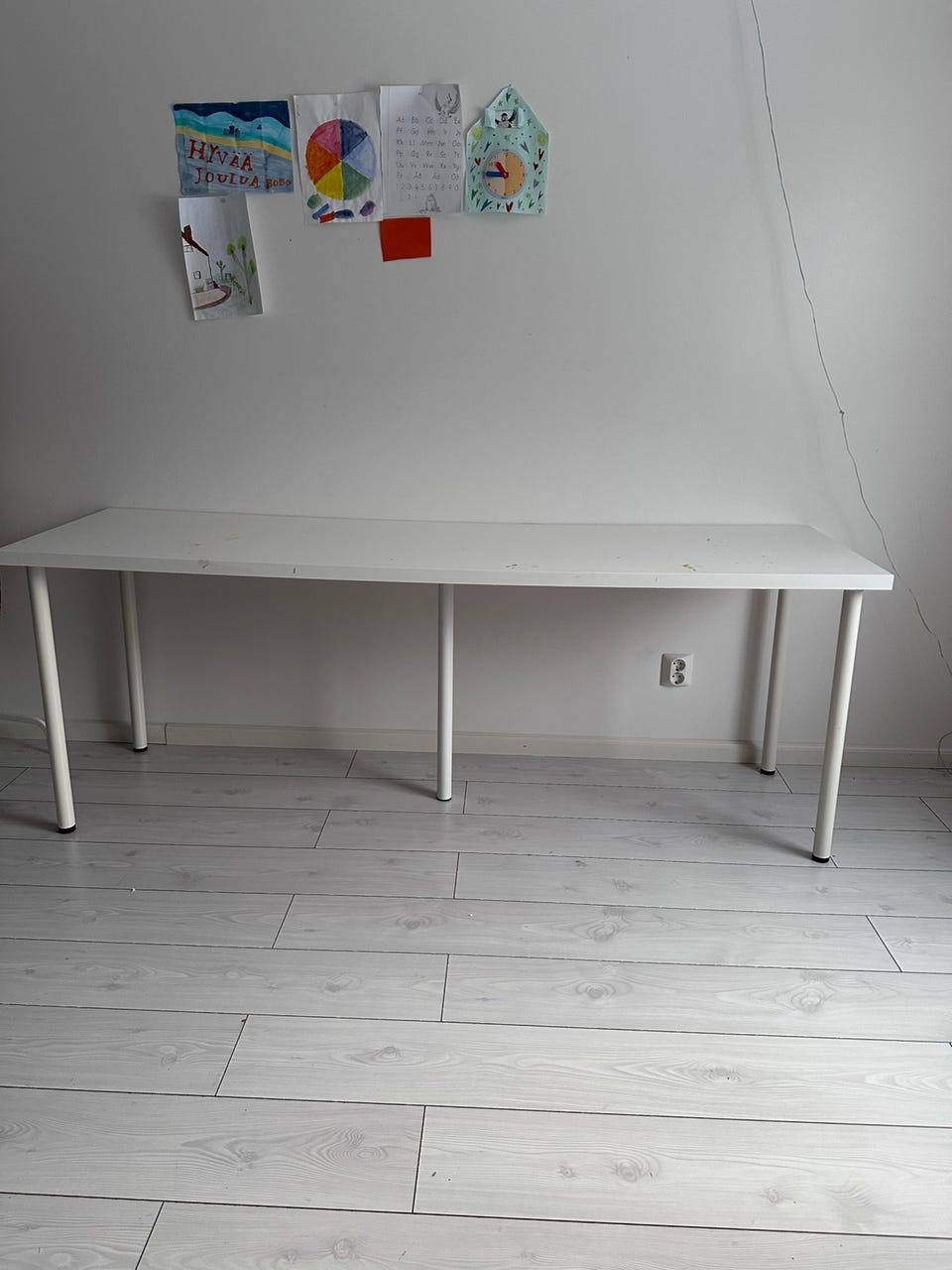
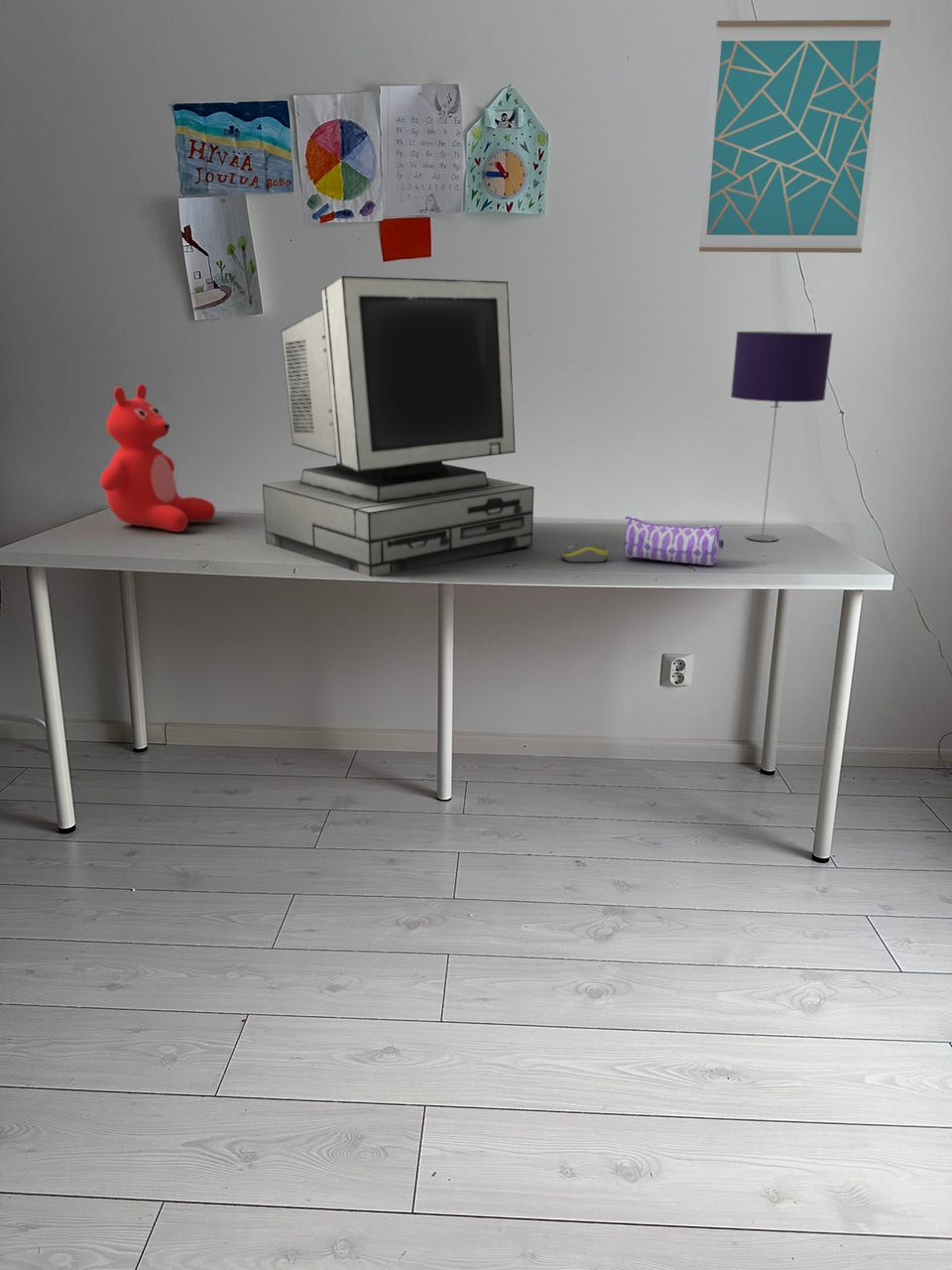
+ computer mouse (584, 550)
+ monitor (392, 417)
+ wall art (790, 140)
+ table lamp (773, 439)
+ pencil case (672, 541)
+ teddy bear (155, 456)
